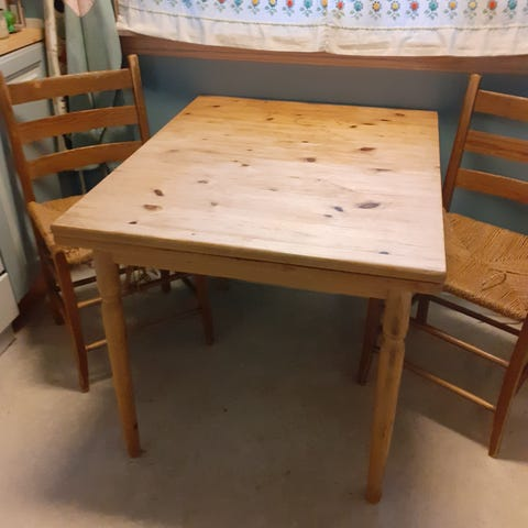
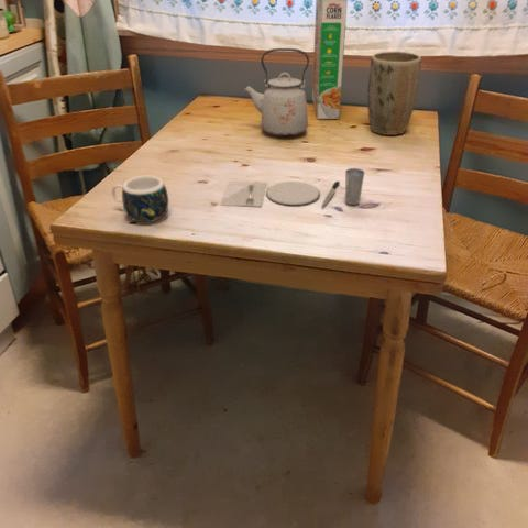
+ cereal box (328, 54)
+ mug (139, 198)
+ placemat (292, 182)
+ kettle (275, 91)
+ plant pot (392, 94)
